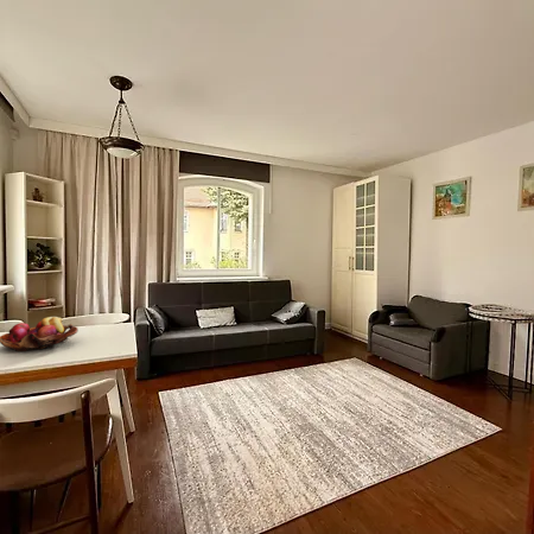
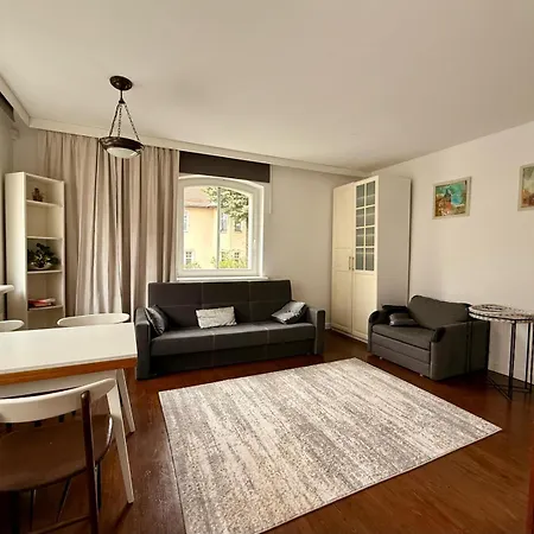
- fruit basket (42, 331)
